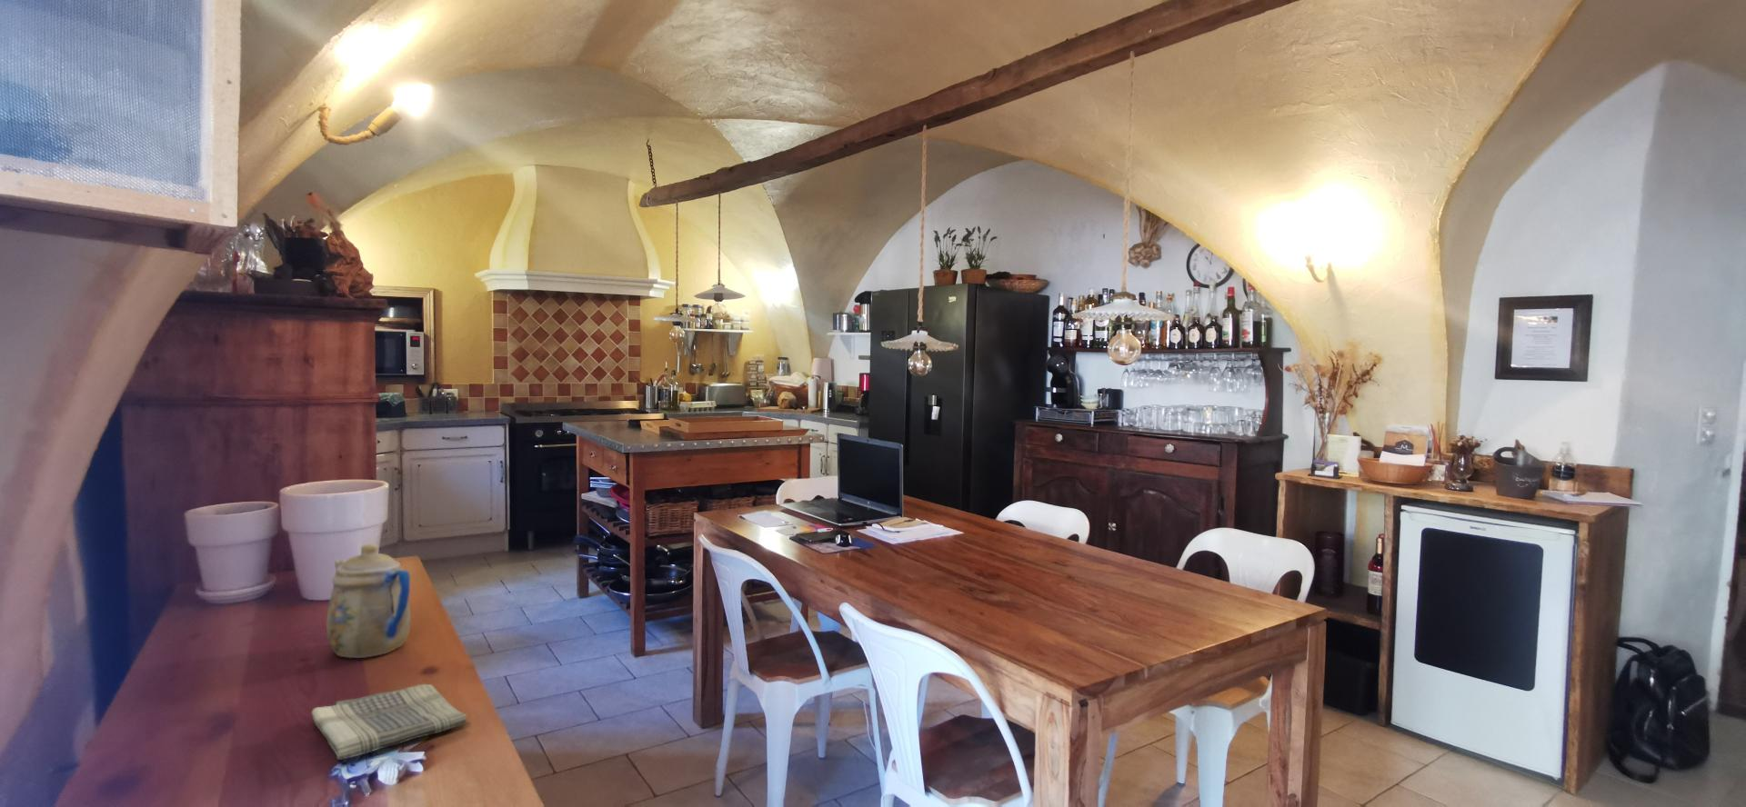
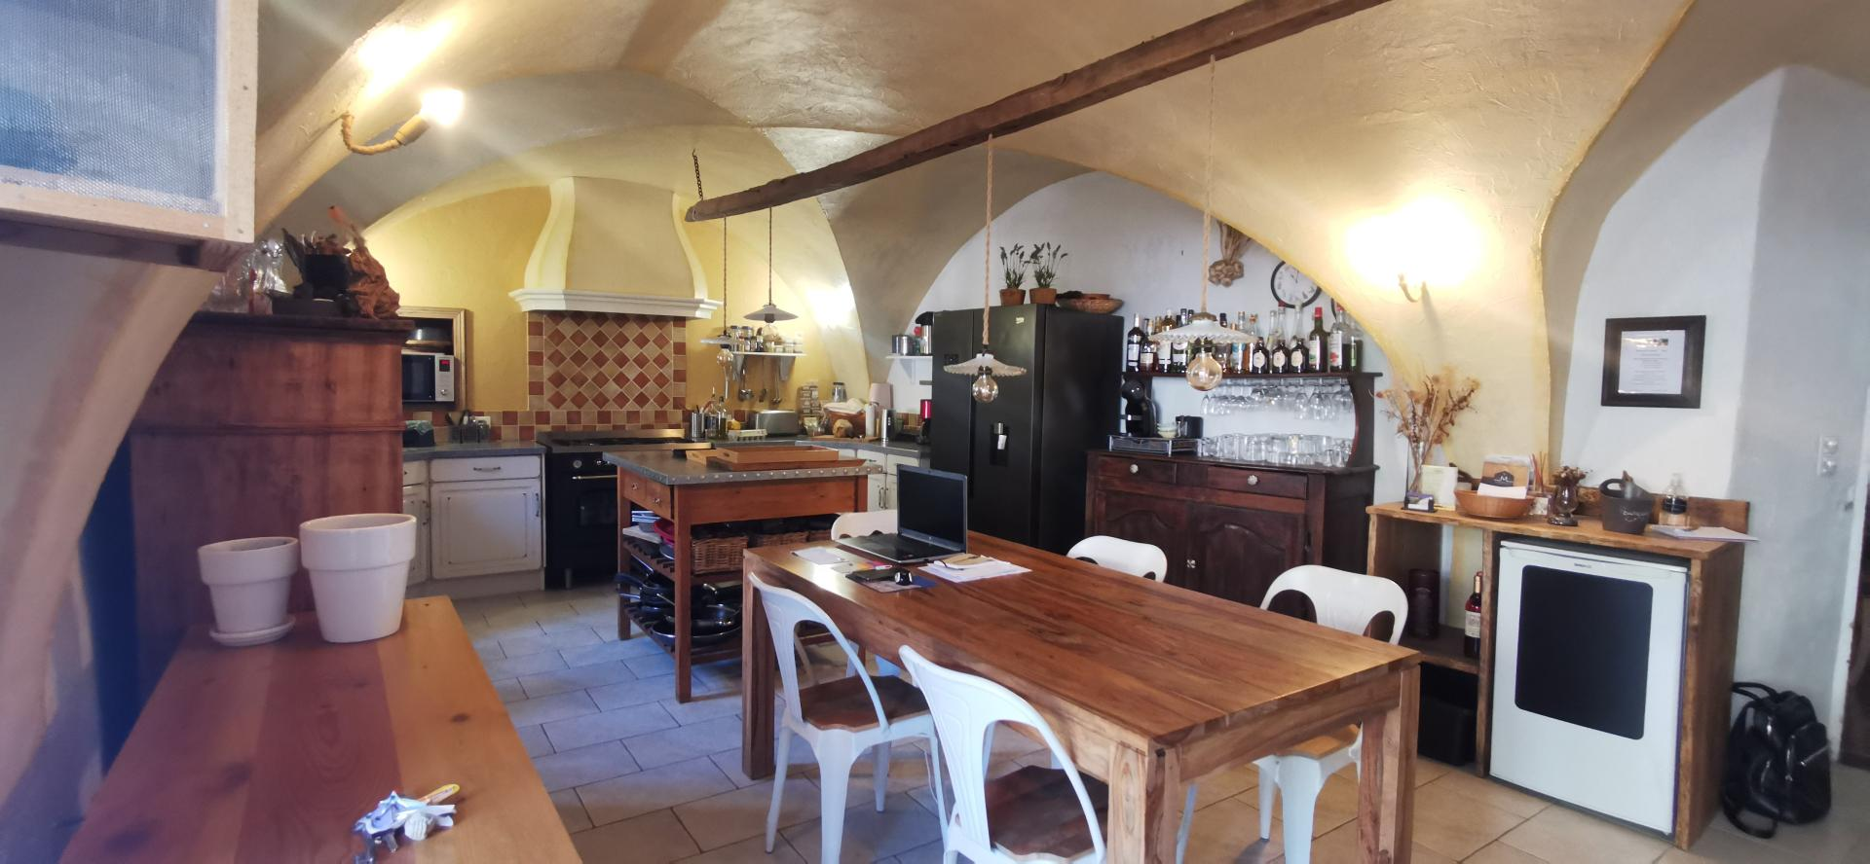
- teapot (370, 597)
- dish towel (389, 715)
